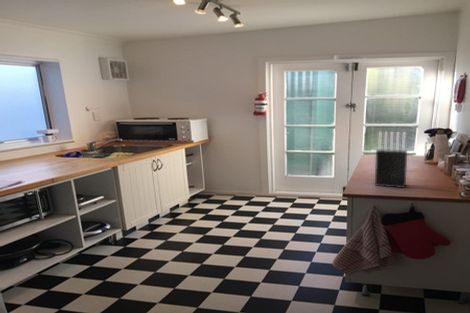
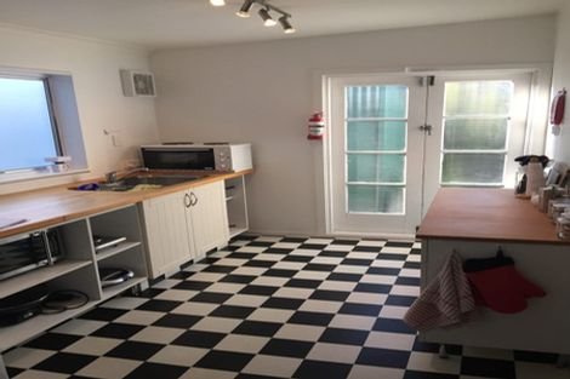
- knife block (391, 158)
